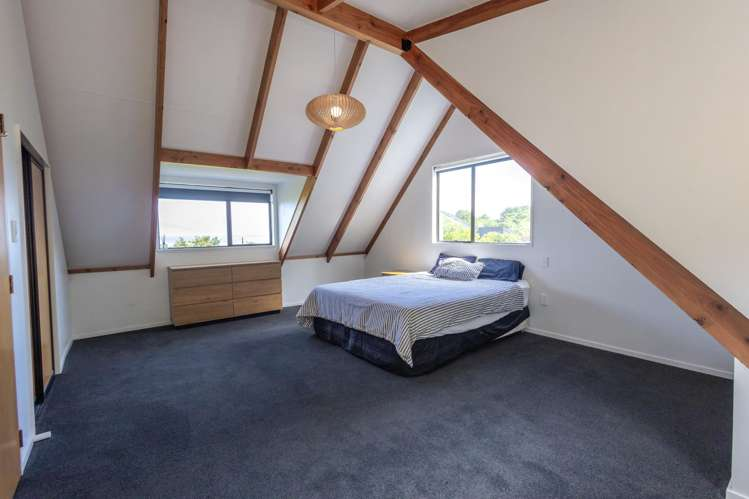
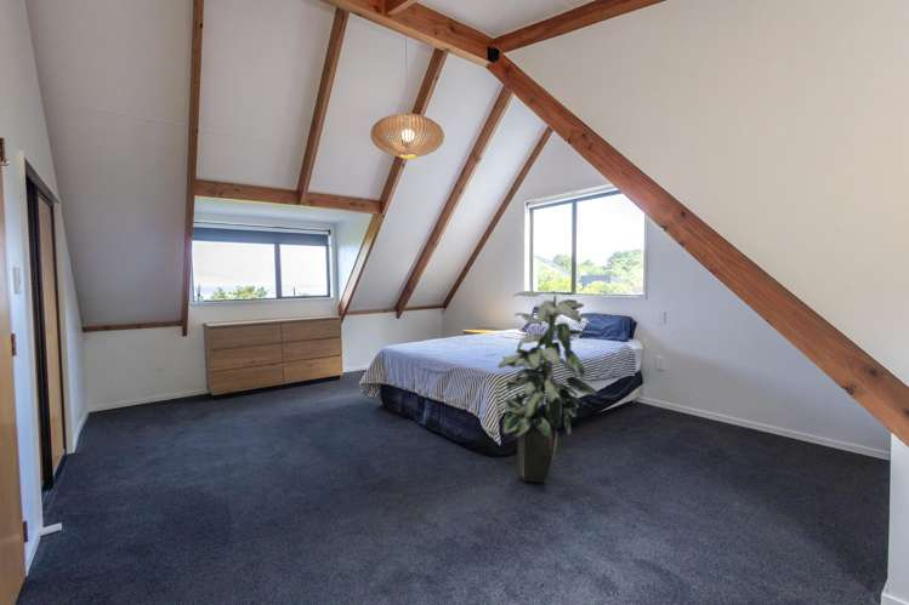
+ indoor plant (539, 383)
